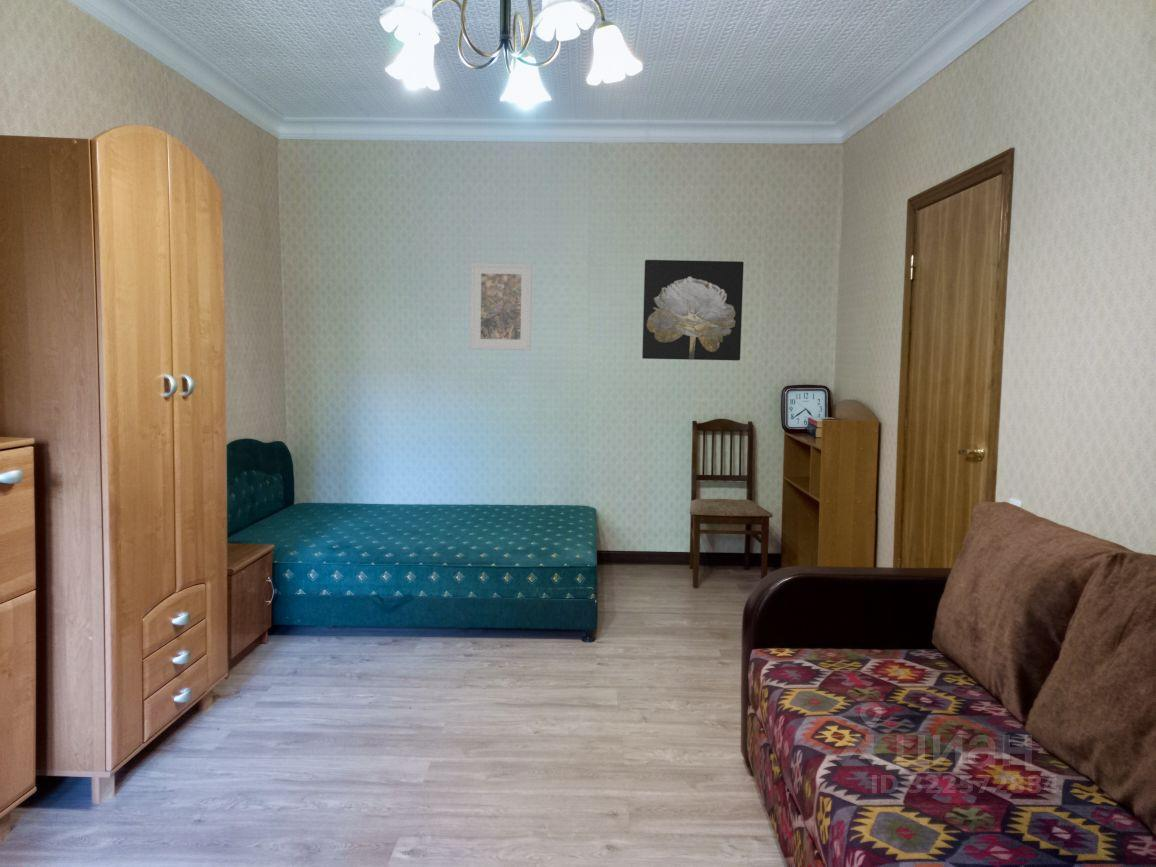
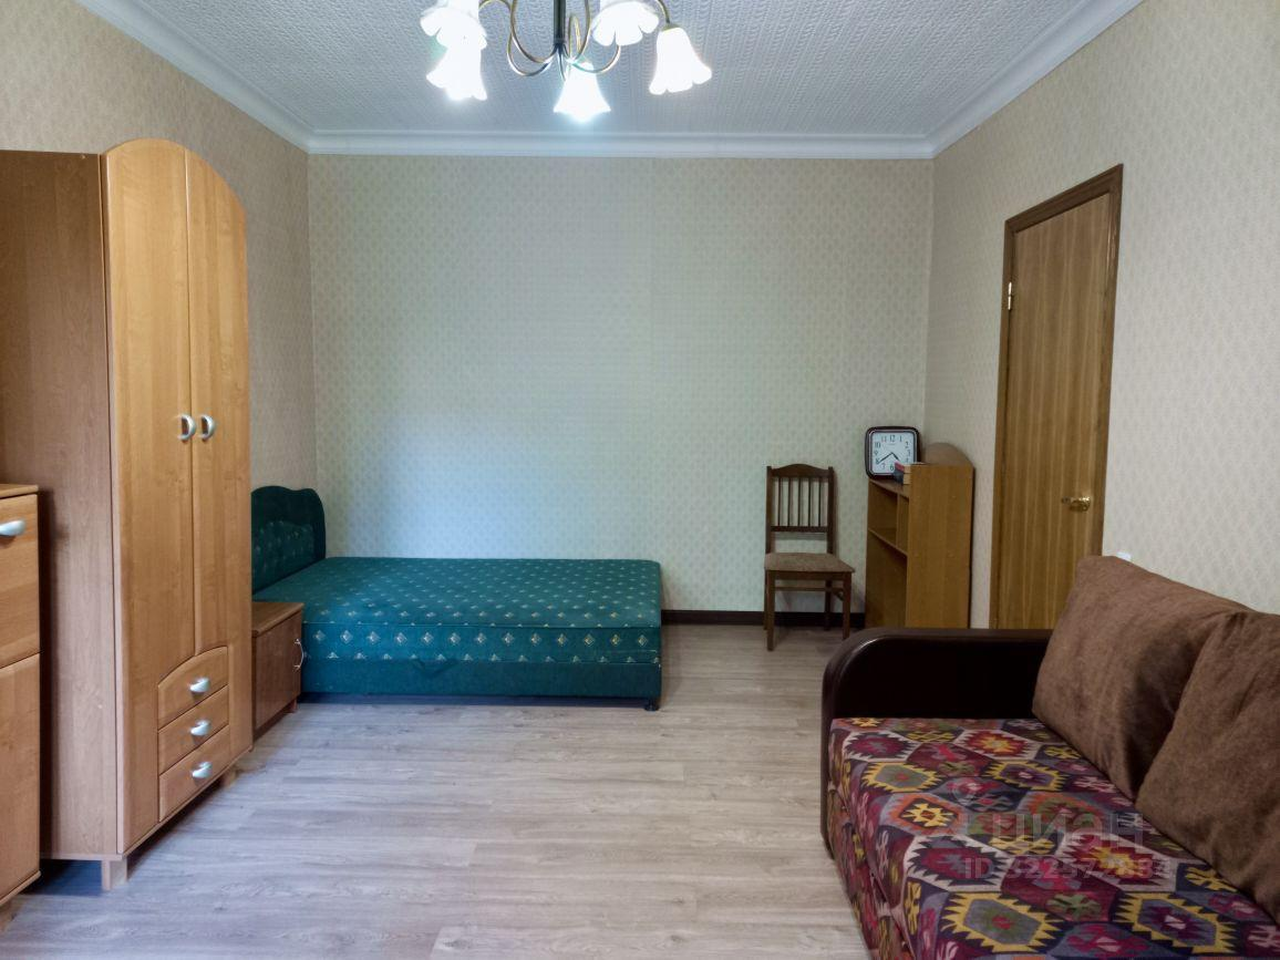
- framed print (500, 306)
- wall art (692, 310)
